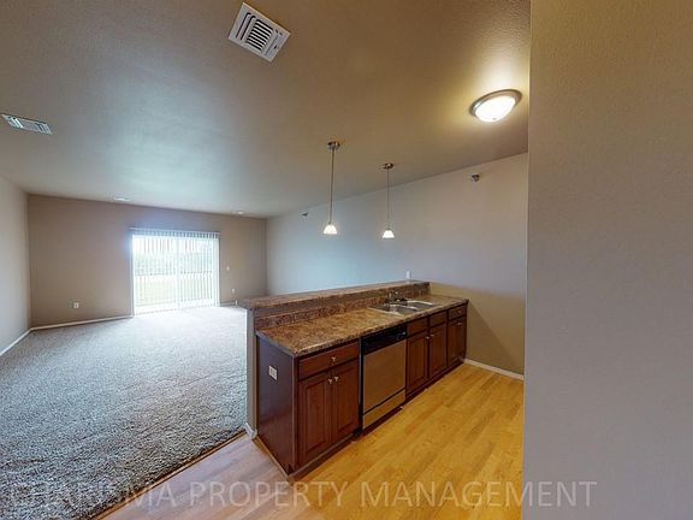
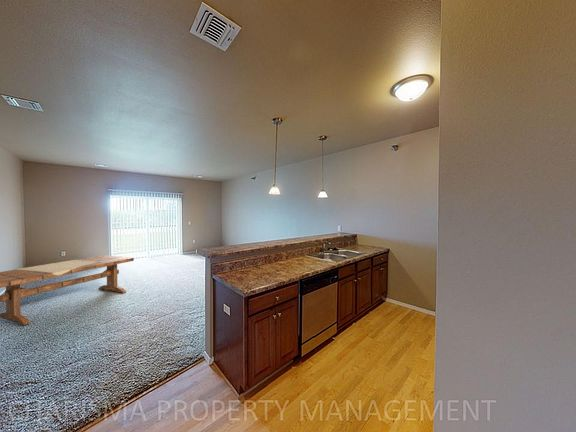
+ dining table (66, 284)
